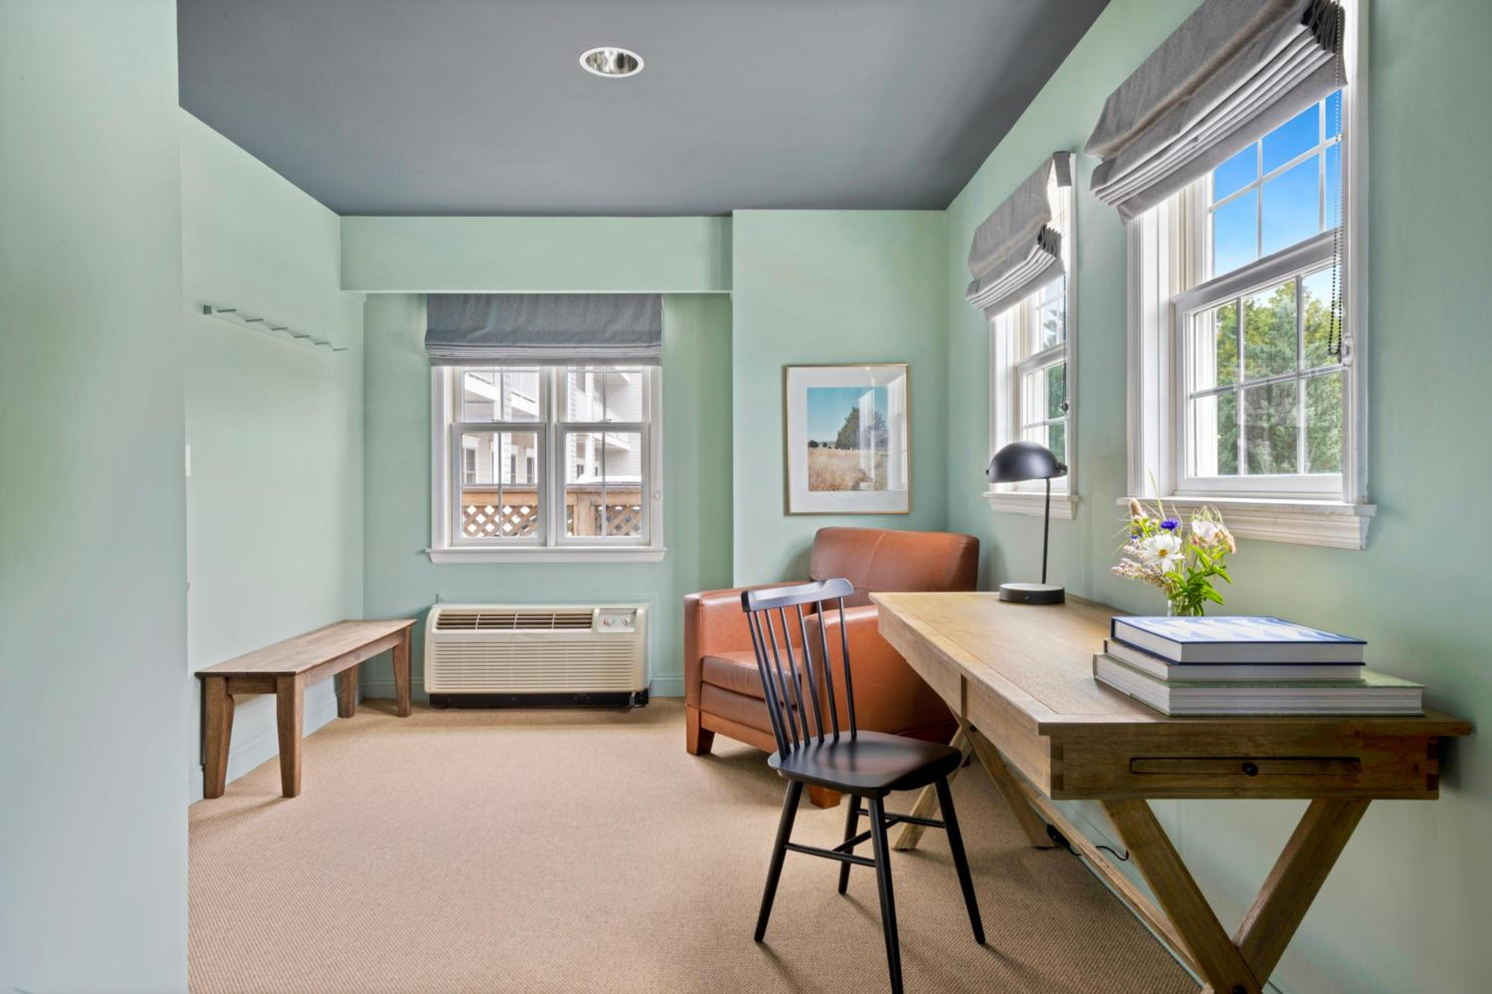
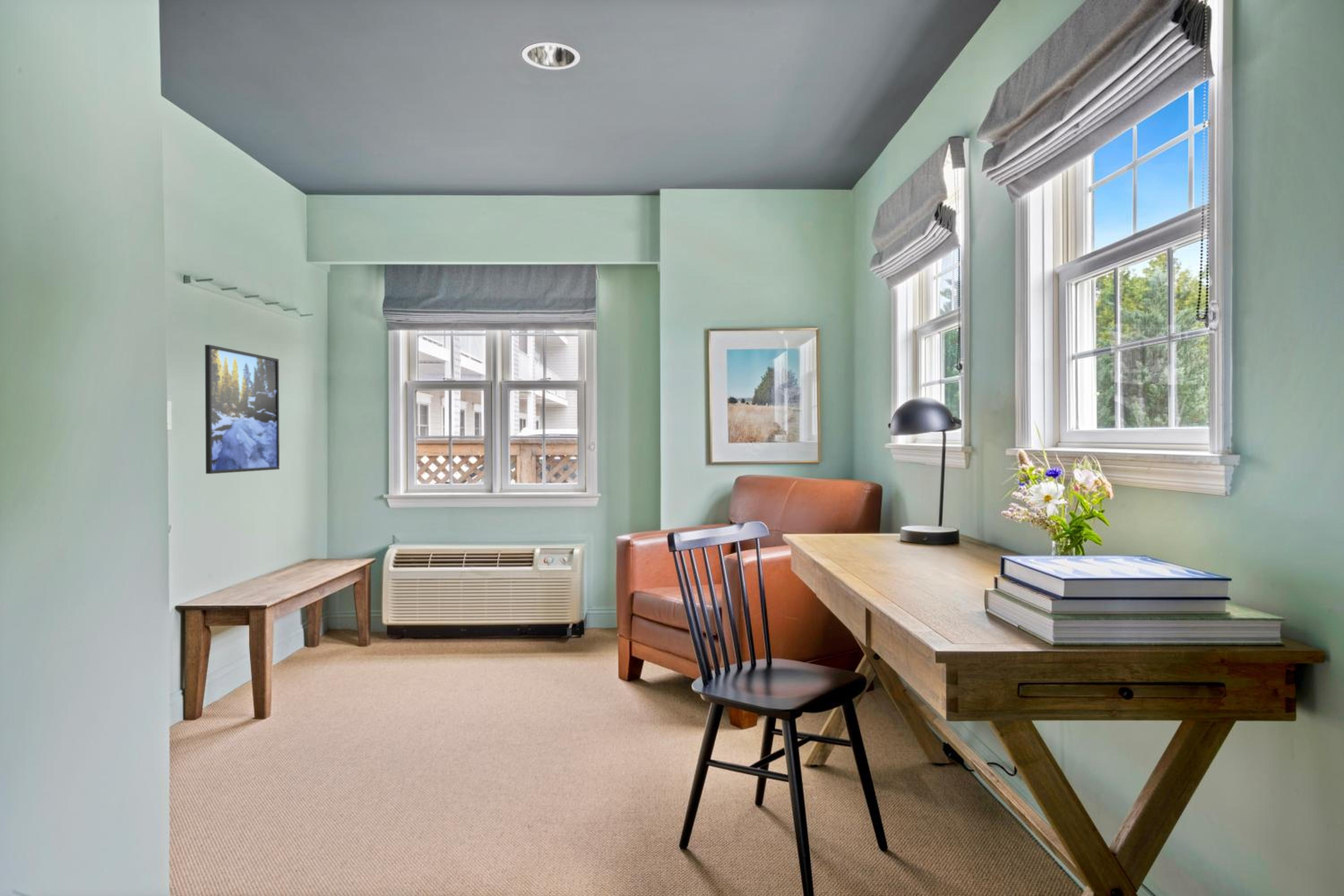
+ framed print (245, 412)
